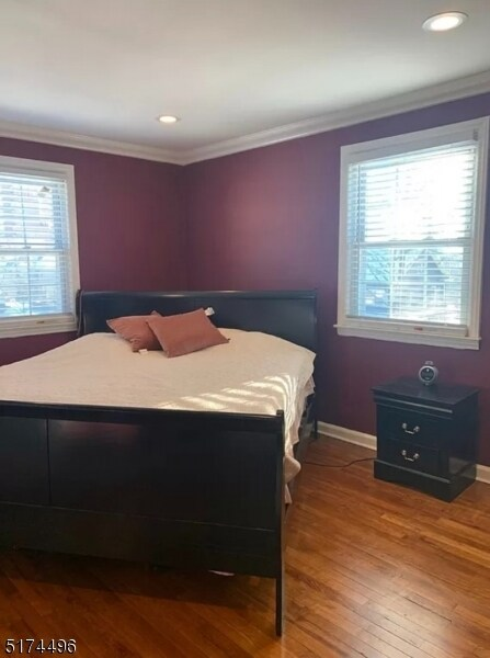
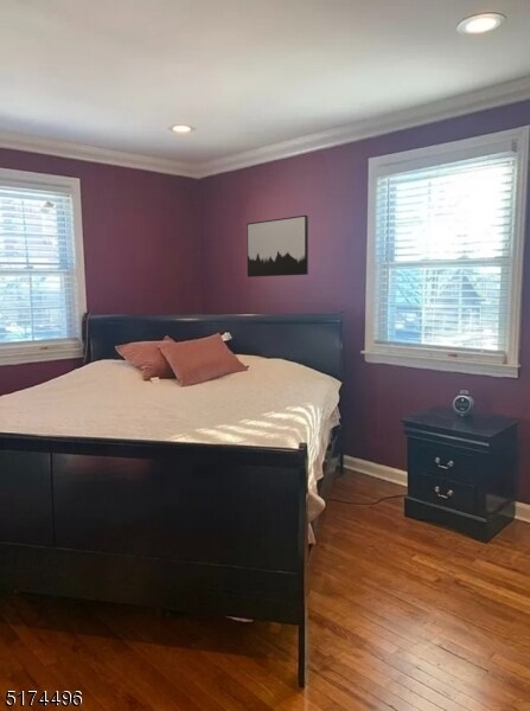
+ wall art (275, 248)
